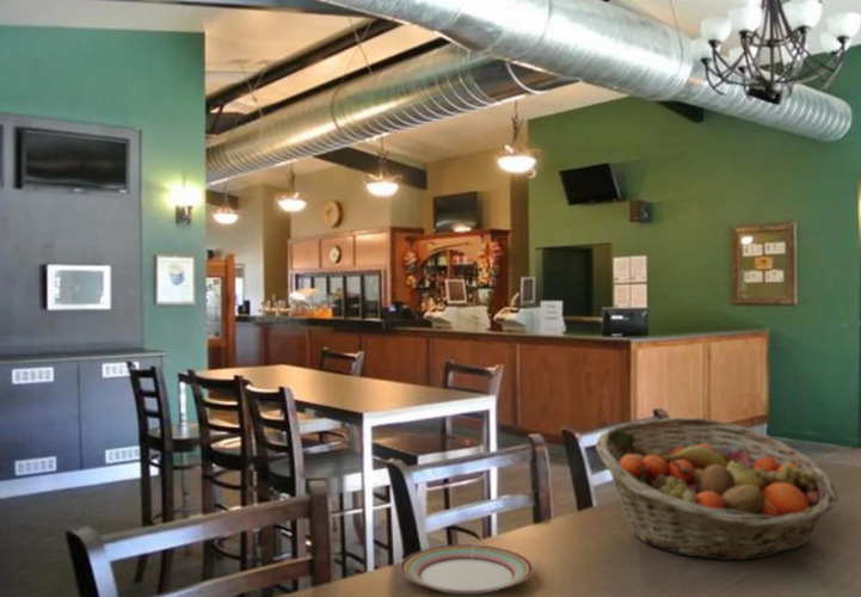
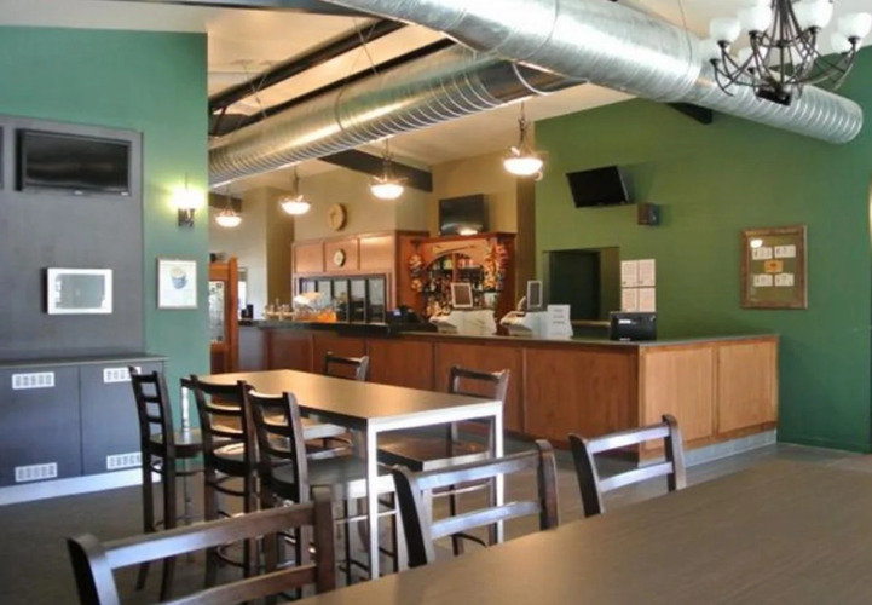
- fruit basket (713, 481)
- plate (466, 571)
